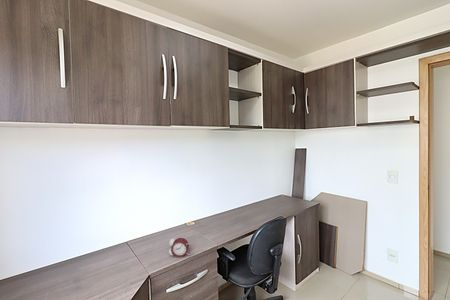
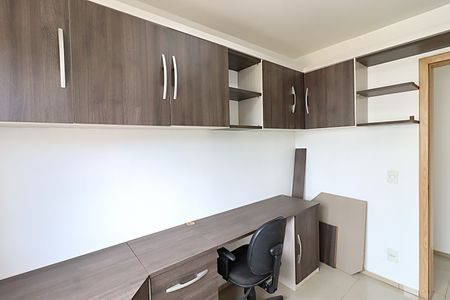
- alarm clock (178, 247)
